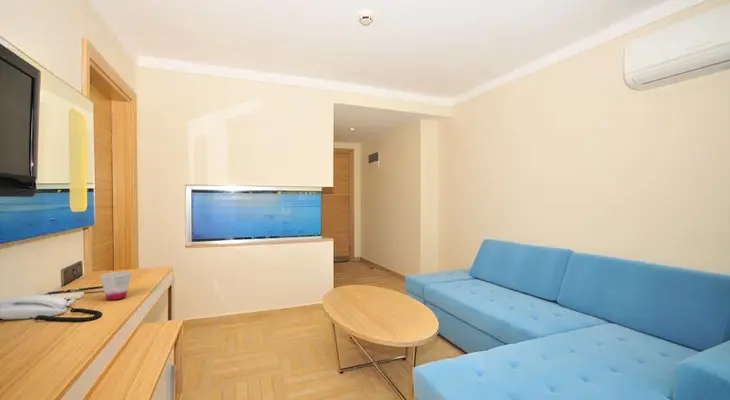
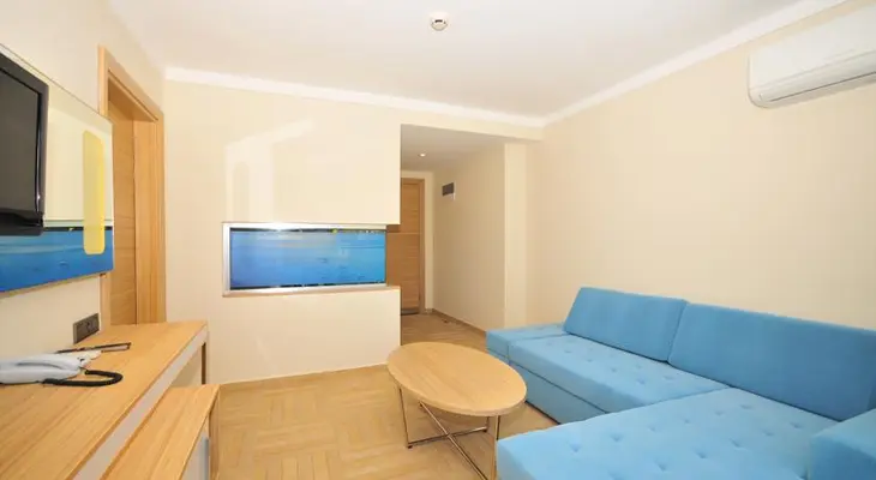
- cup (116, 286)
